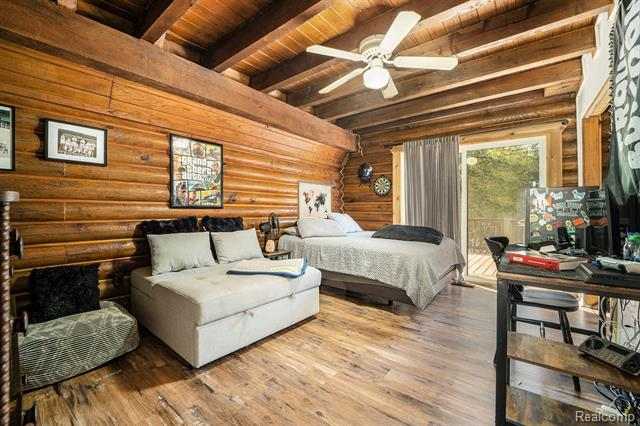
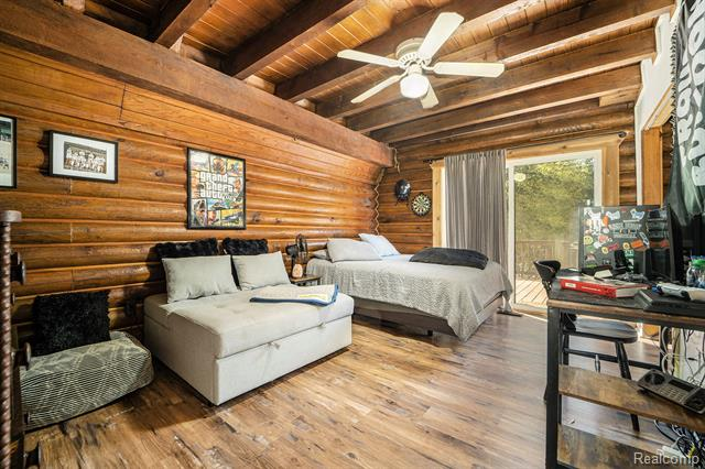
- wall art (316, 203)
